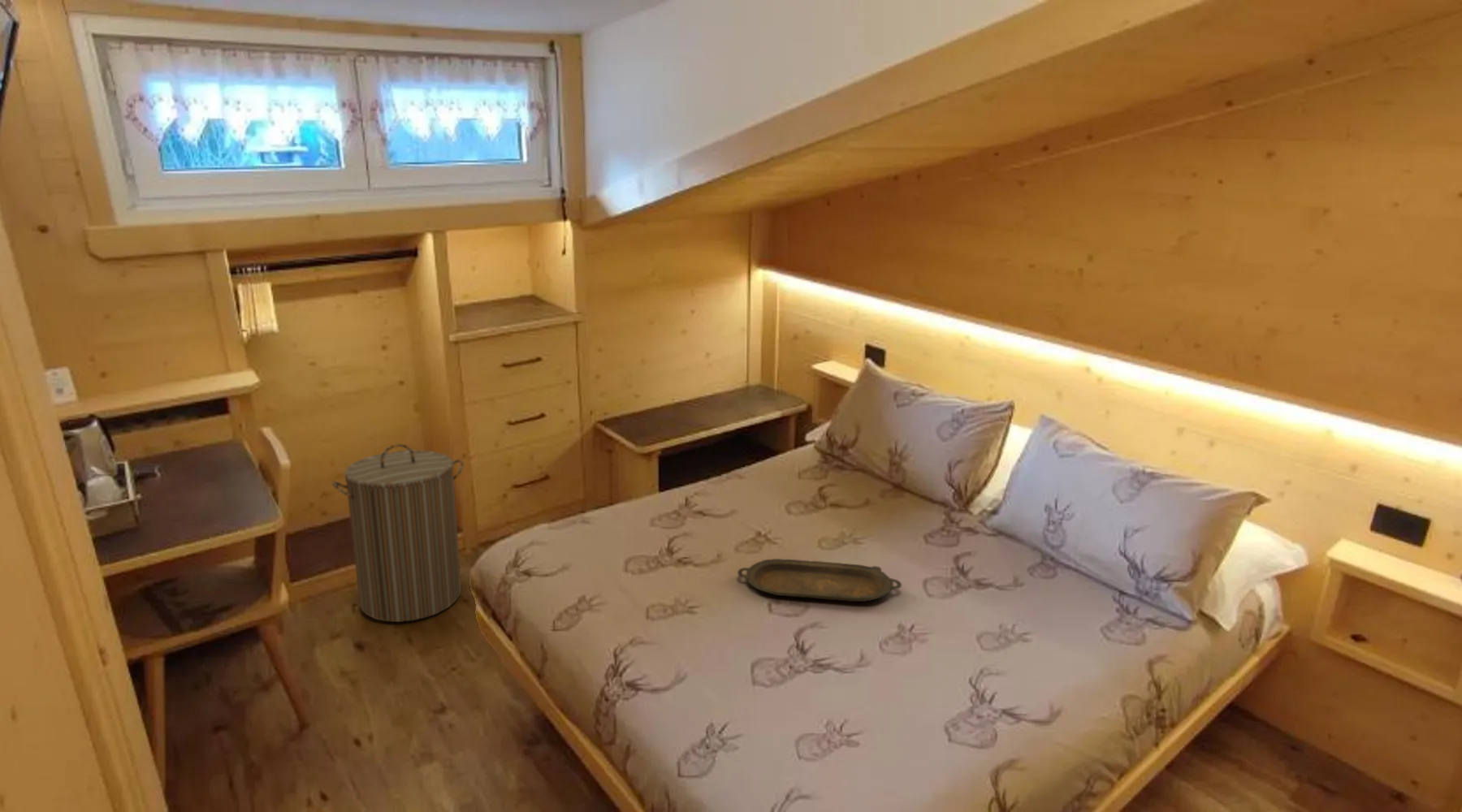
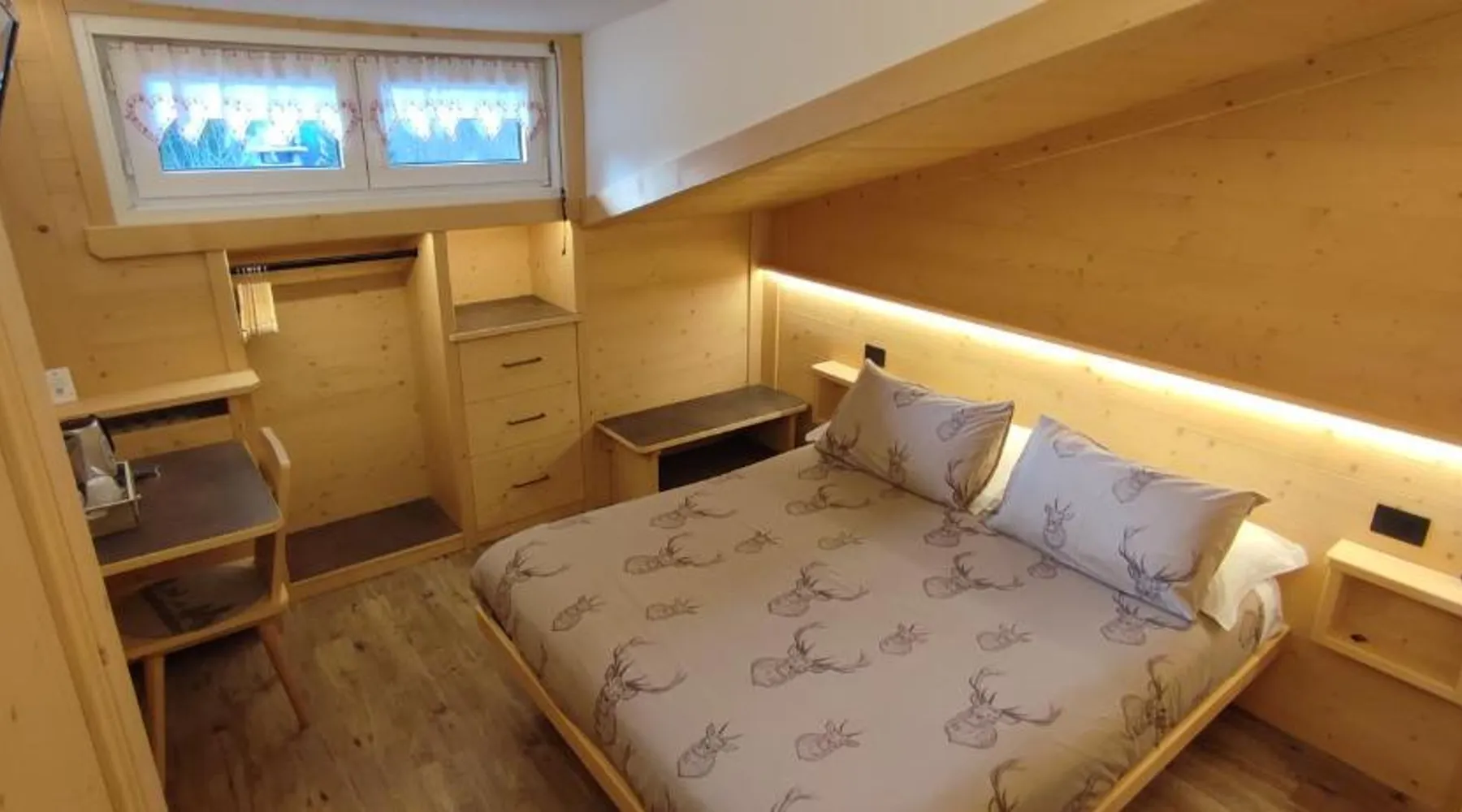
- serving tray (818, 581)
- laundry hamper (404, 523)
